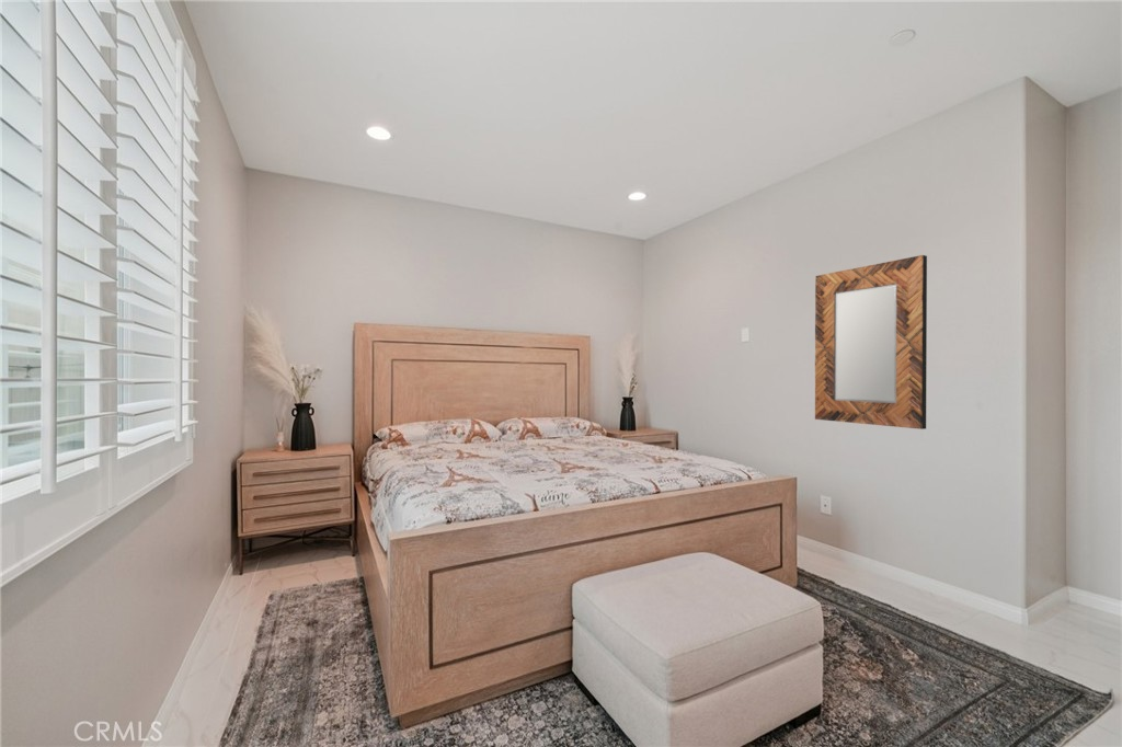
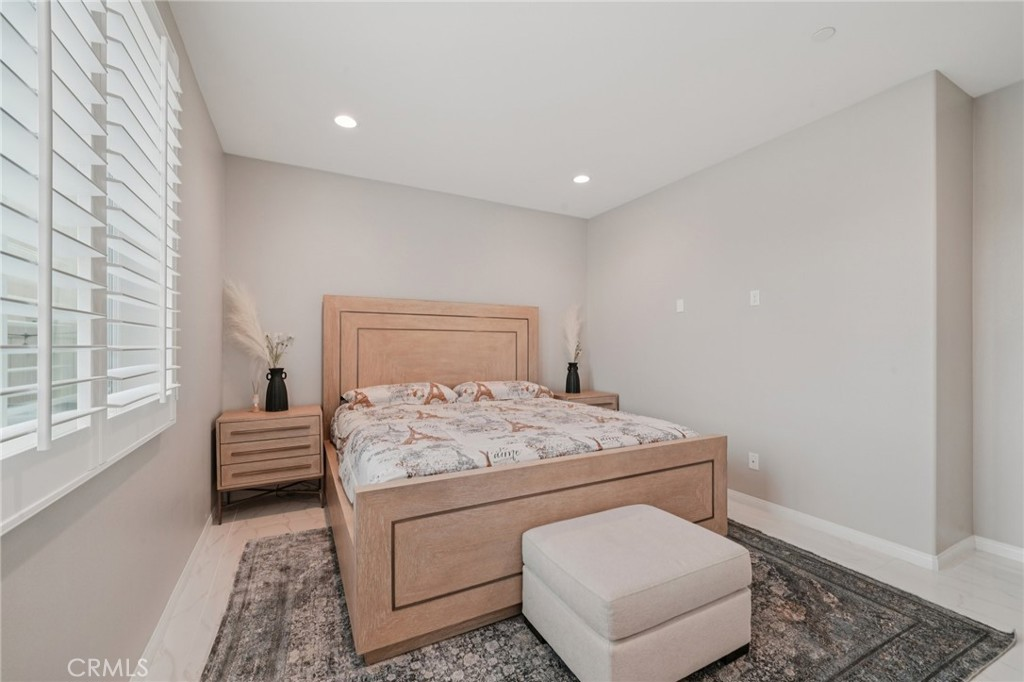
- home mirror (865, 345)
